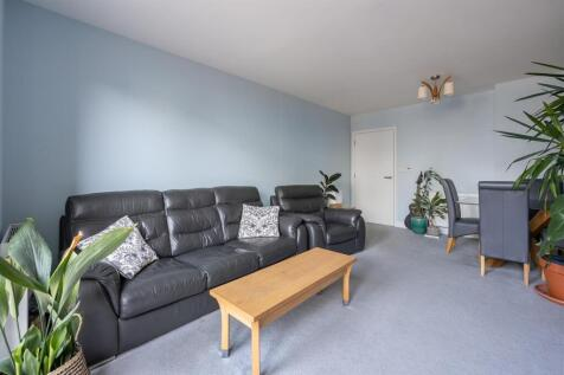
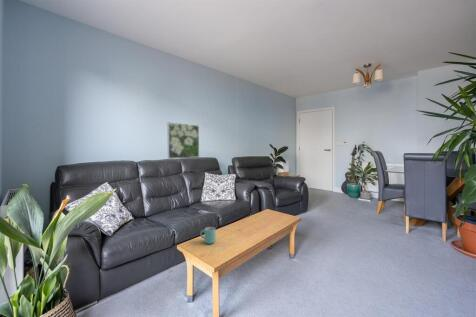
+ mug (207, 235)
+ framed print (184, 141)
